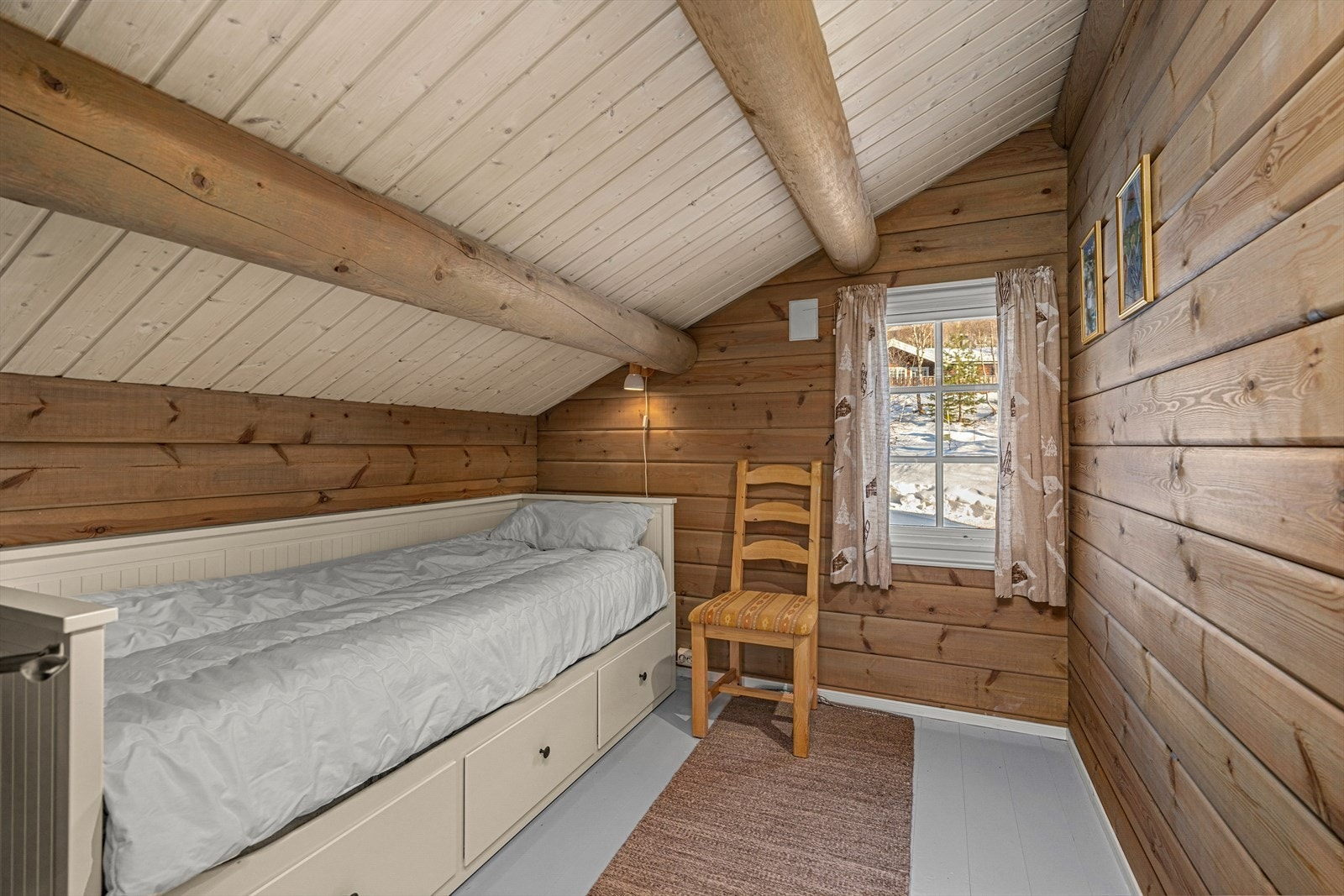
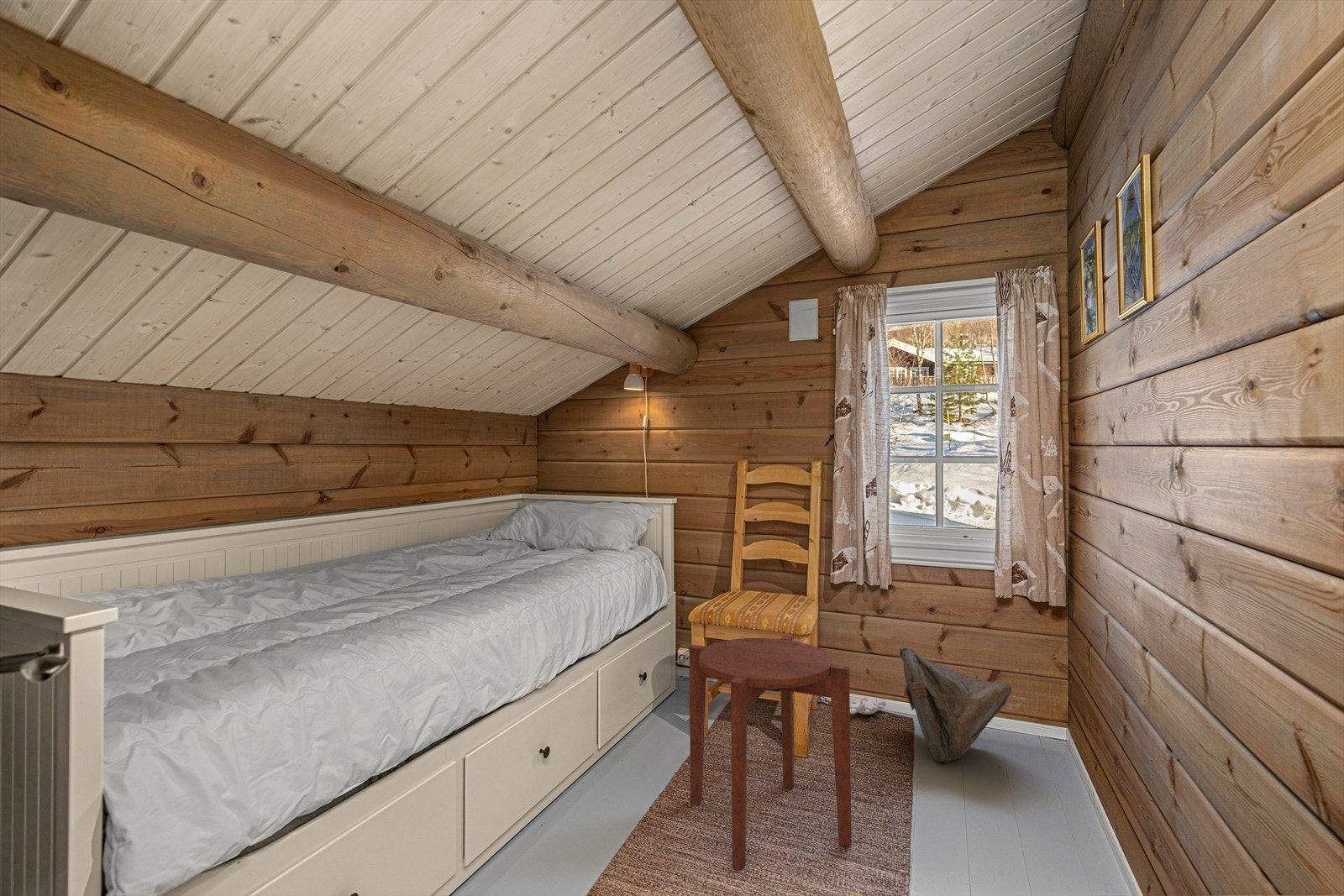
+ side table (782, 739)
+ plush toy (850, 704)
+ bag (952, 705)
